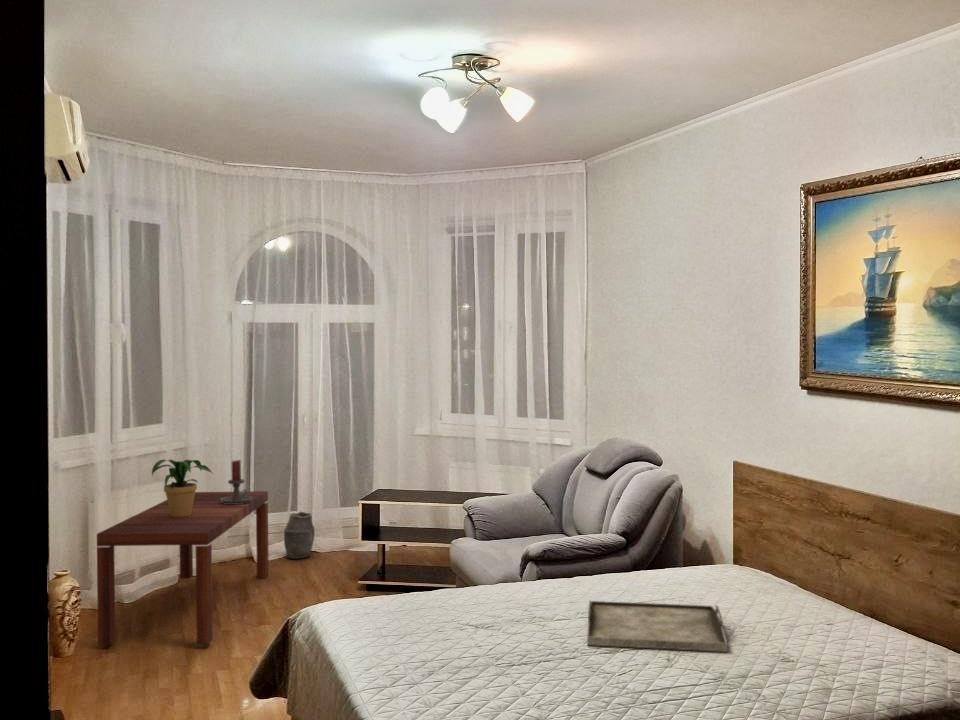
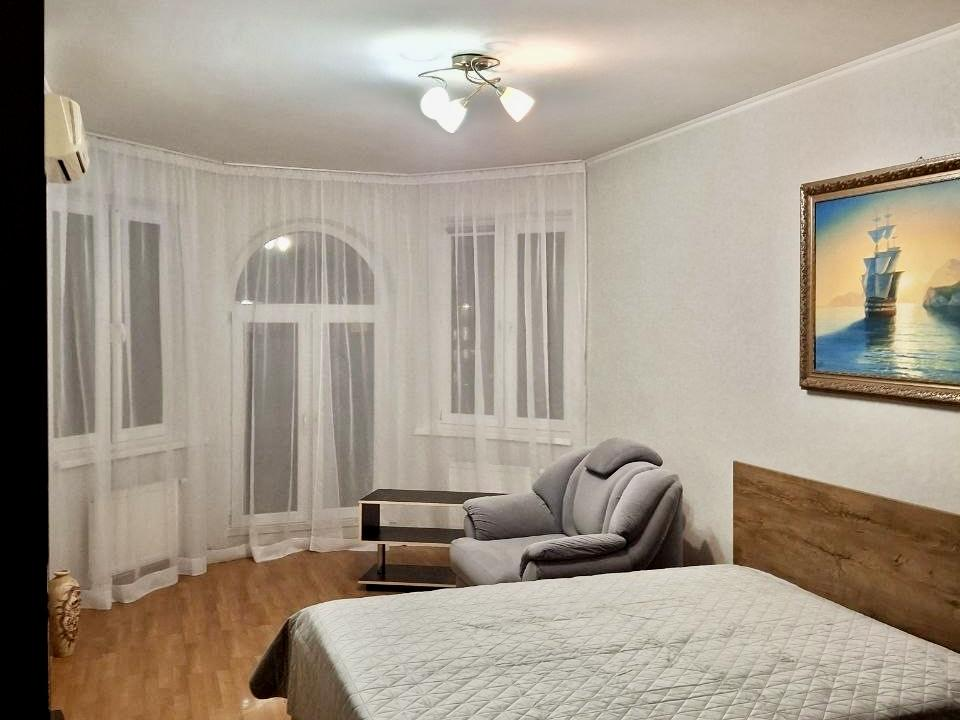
- serving tray (653, 617)
- potted plant (180, 486)
- vase (299, 534)
- coffee table (192, 558)
- candle holder (238, 479)
